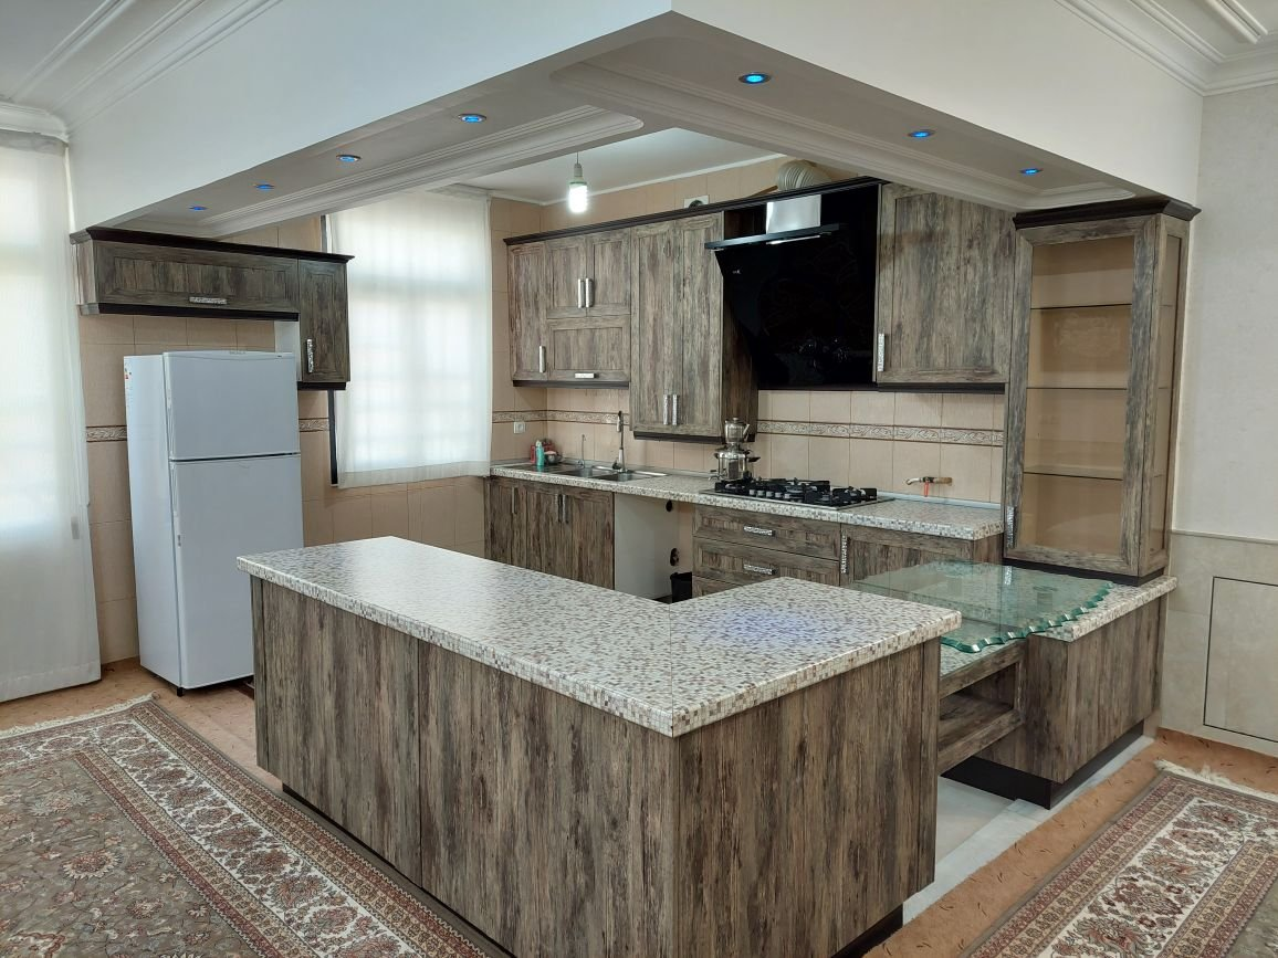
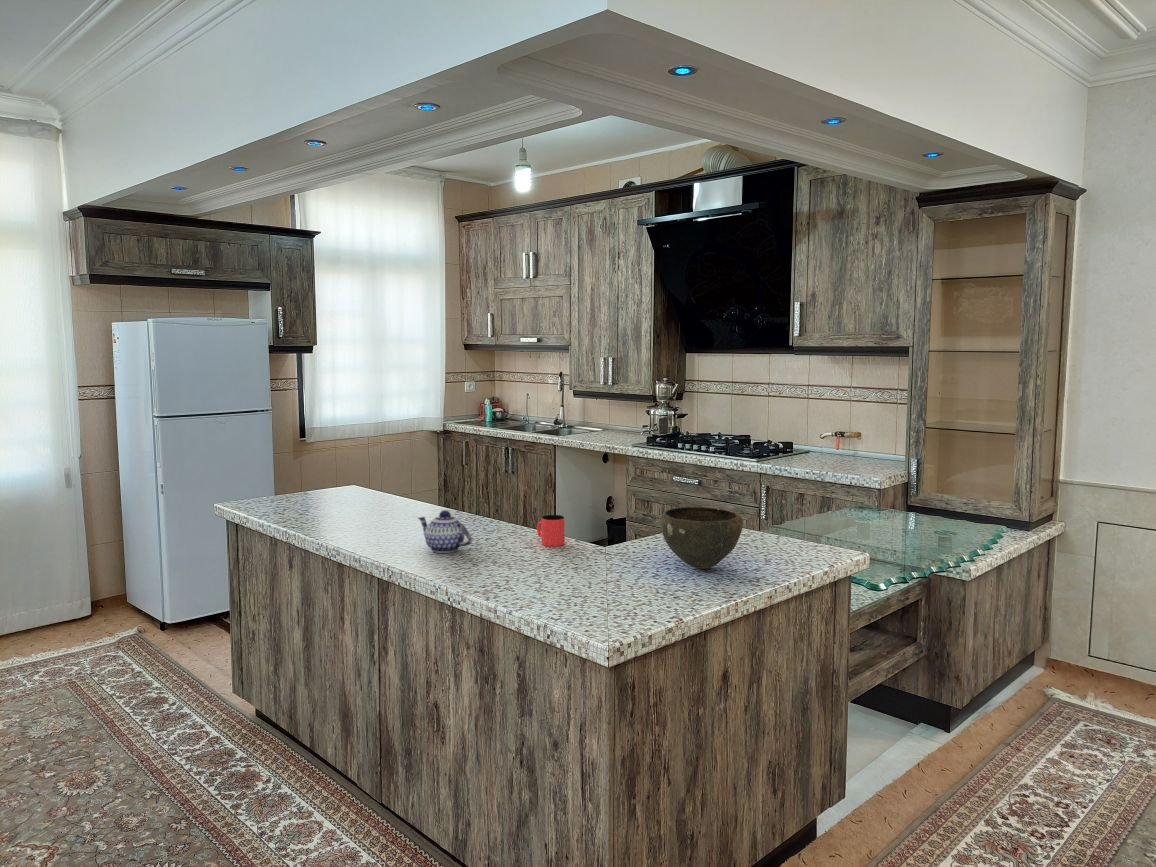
+ teapot (444, 530)
+ bowl (700, 540)
+ cup (549, 530)
